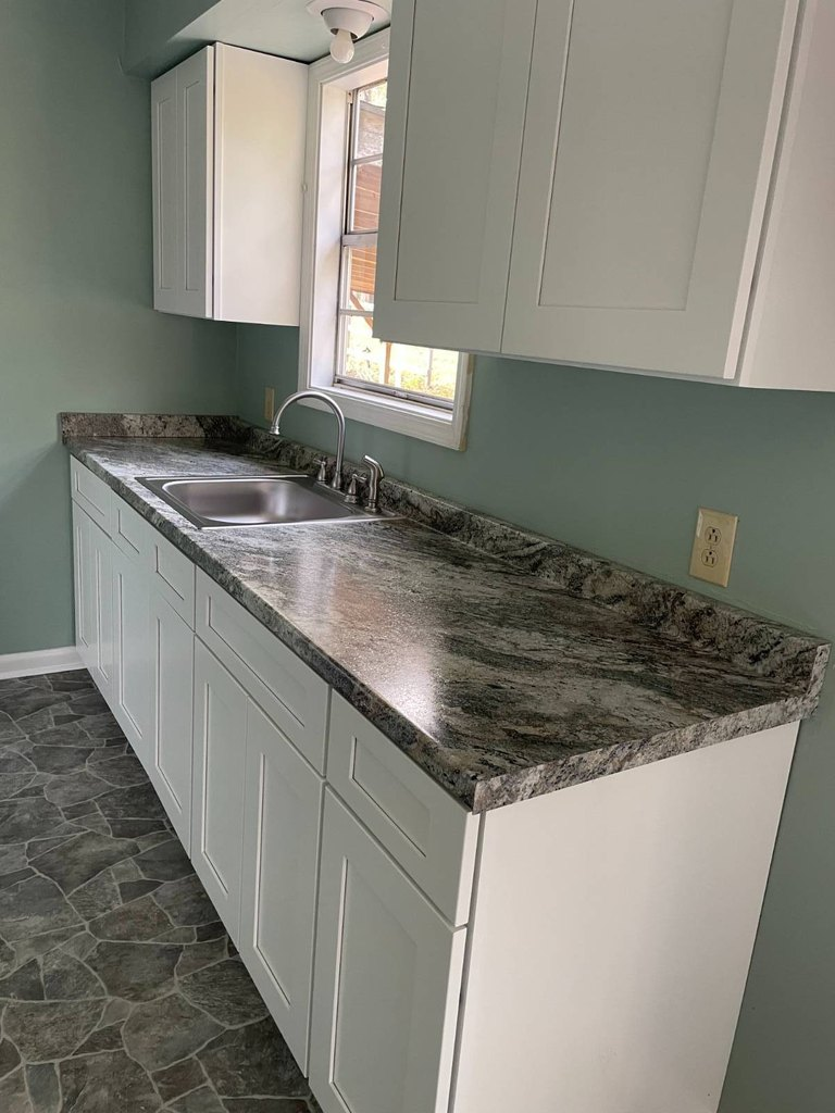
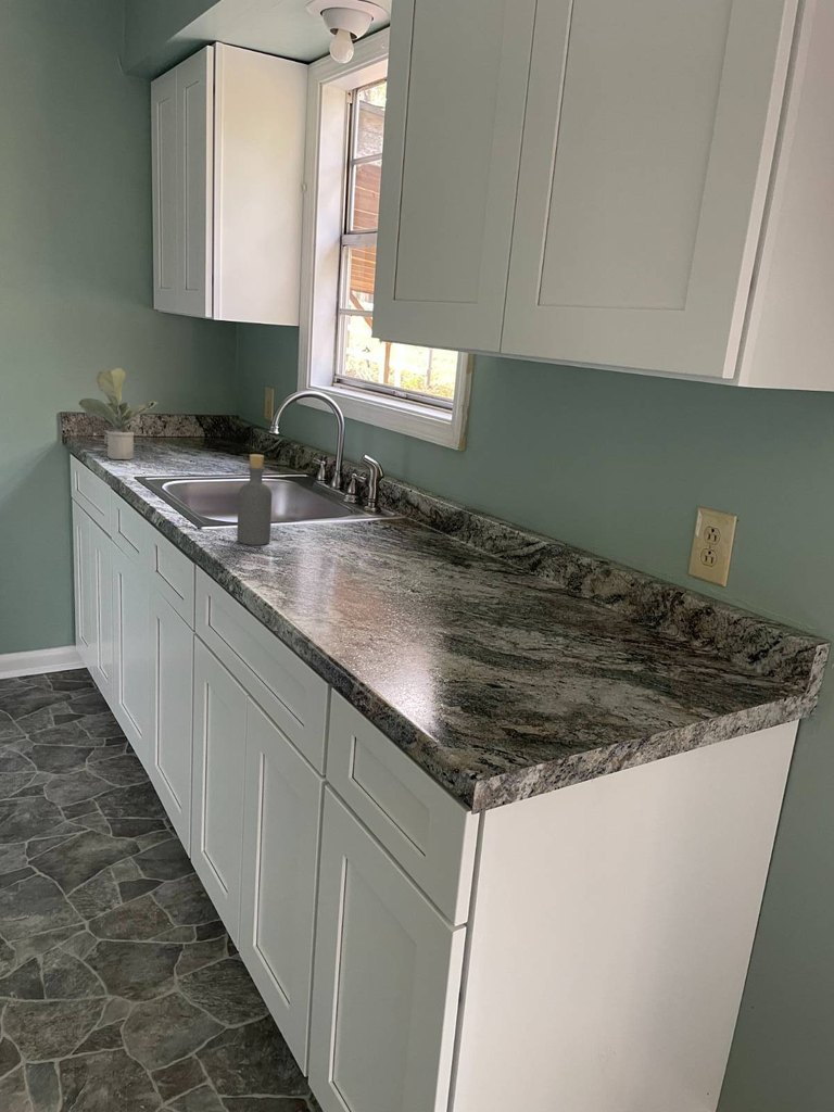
+ potted plant (118, 412)
+ bottle (254, 498)
